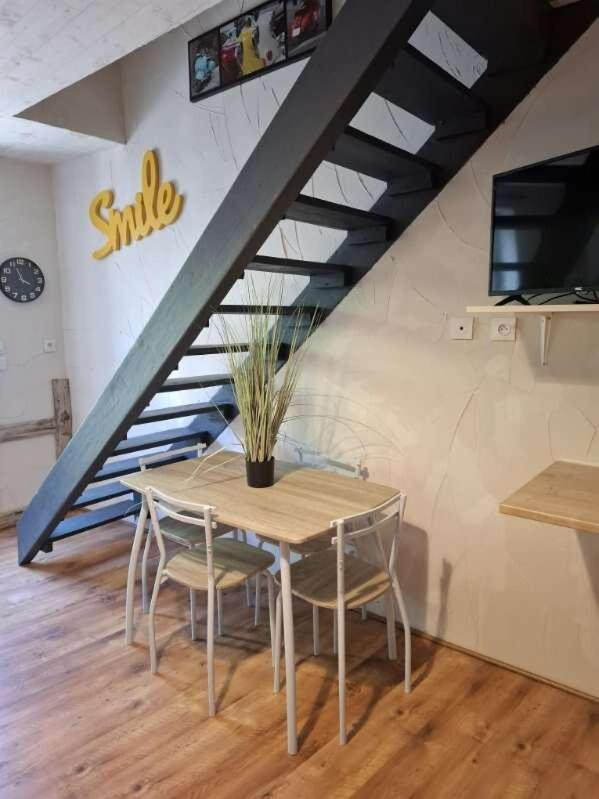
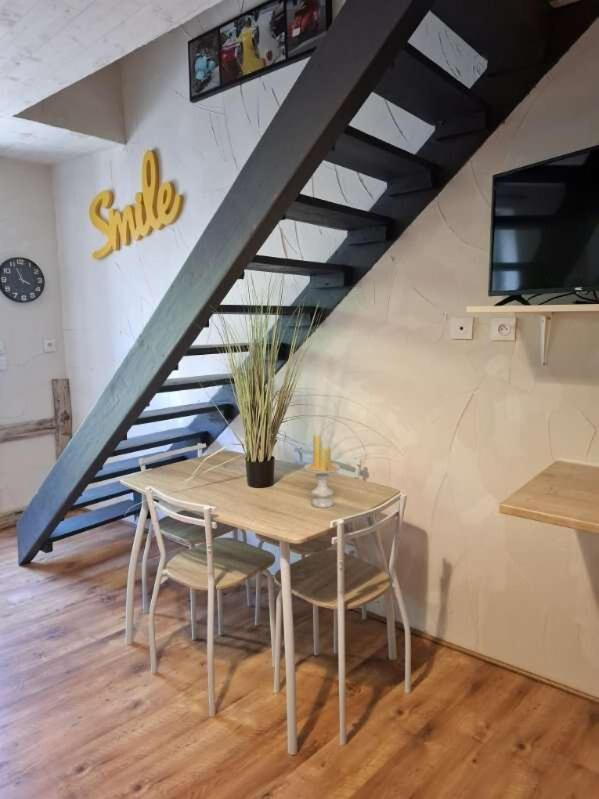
+ candle (322, 469)
